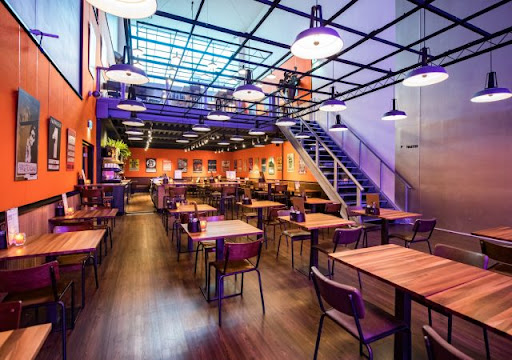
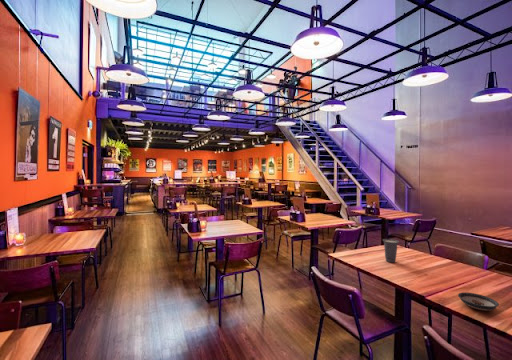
+ saucer (477, 302)
+ cup (390, 250)
